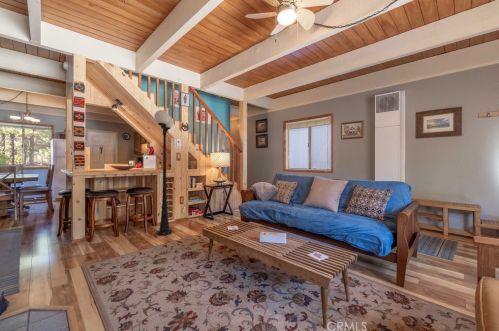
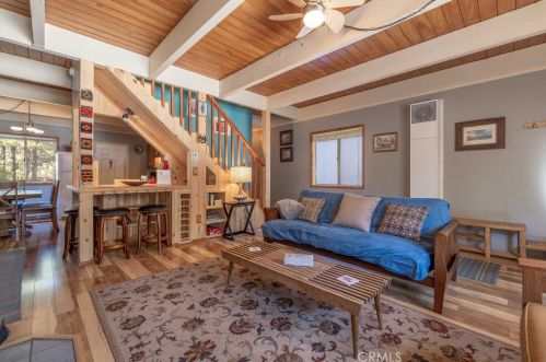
- floor lamp (164, 173)
